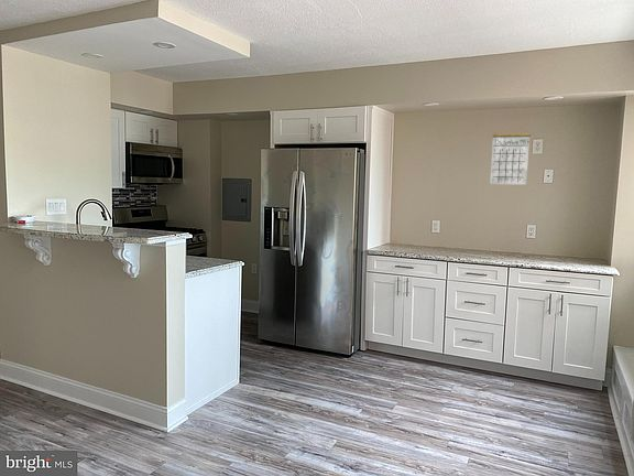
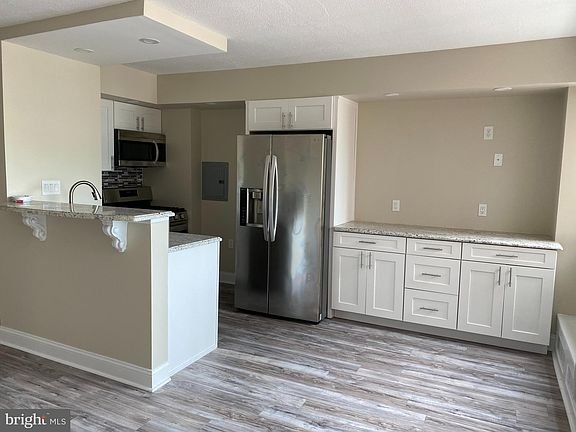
- calendar (510, 153)
